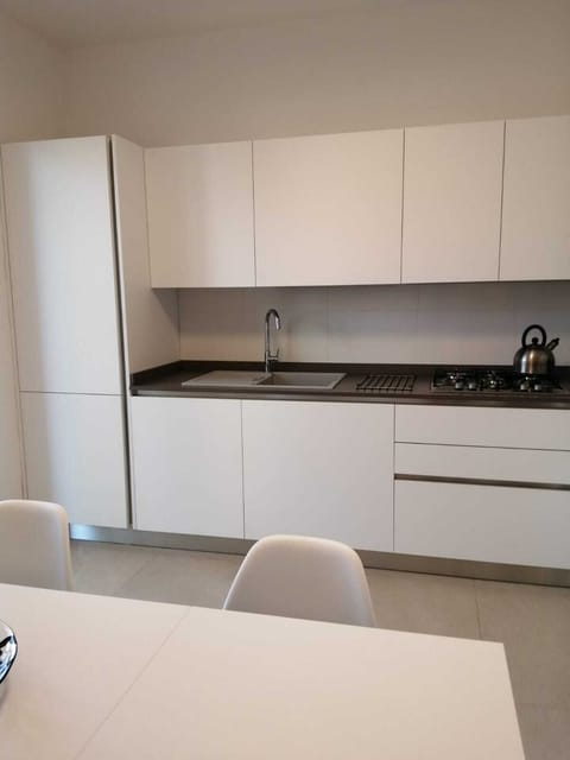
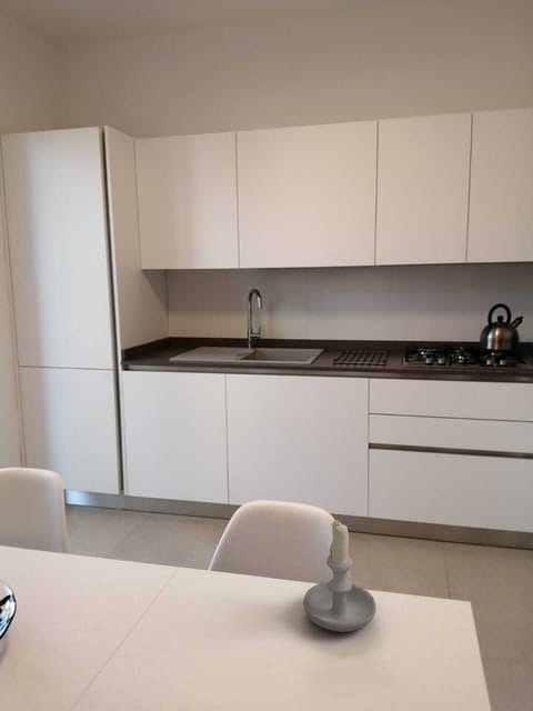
+ candle (339, 568)
